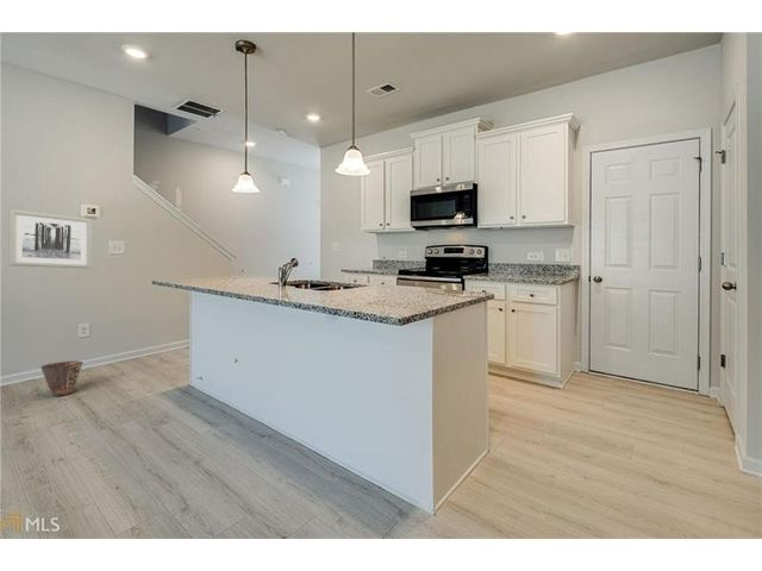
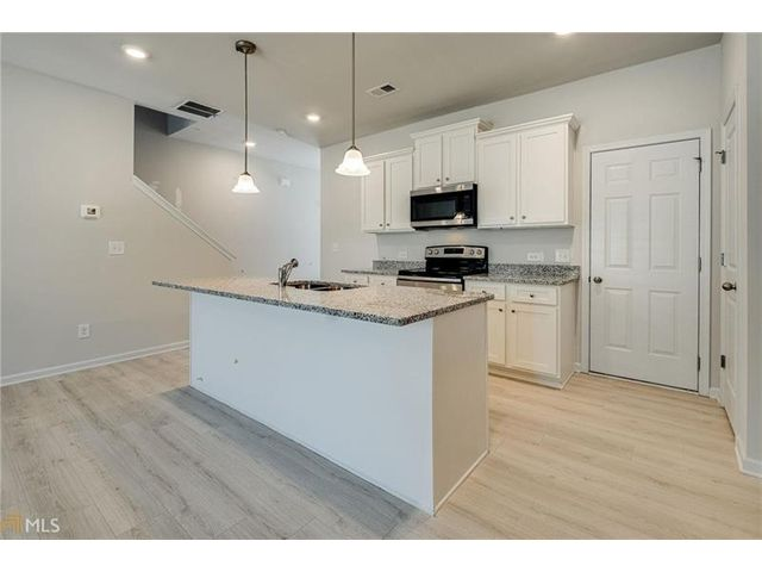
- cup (62, 378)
- wall art (52, 240)
